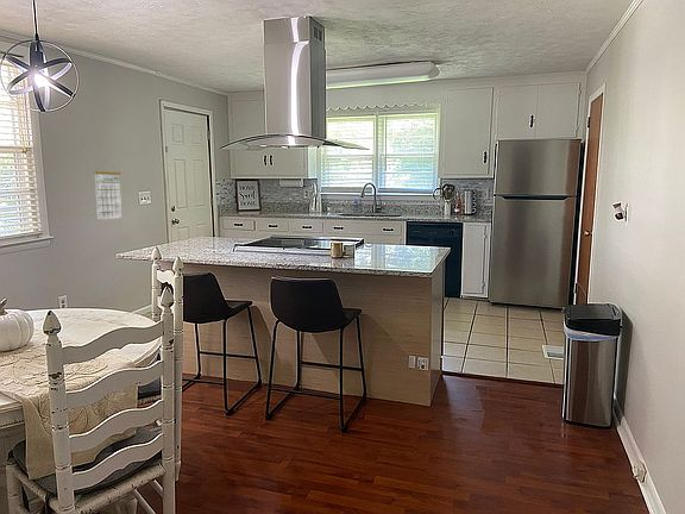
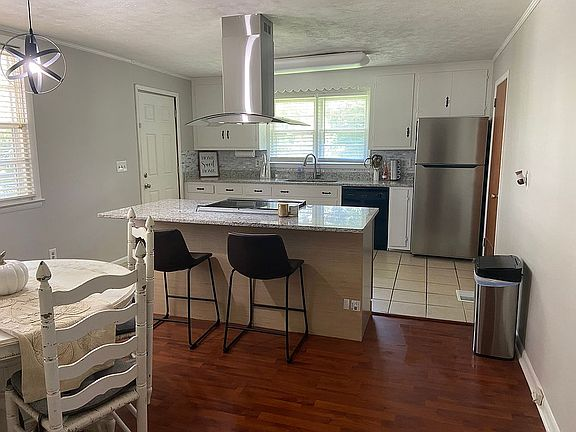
- calendar (108, 189)
